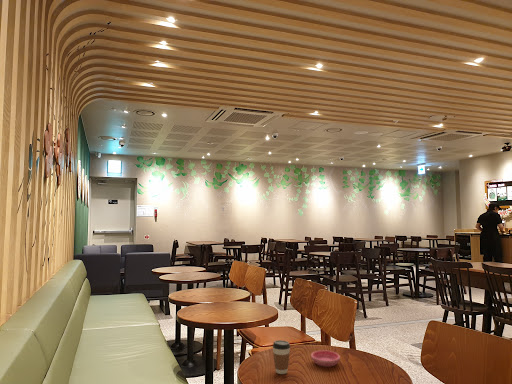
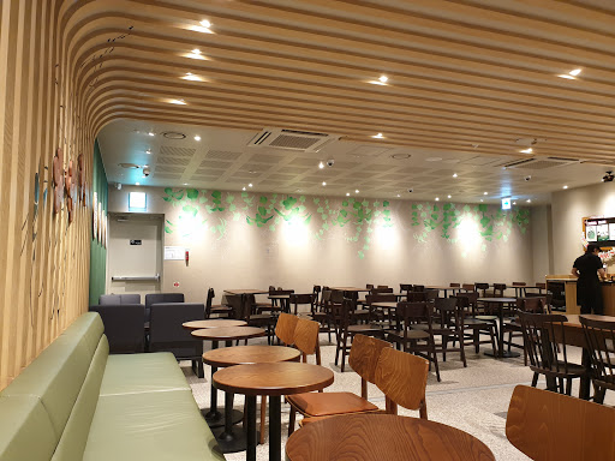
- coffee cup (281, 357)
- saucer (325, 358)
